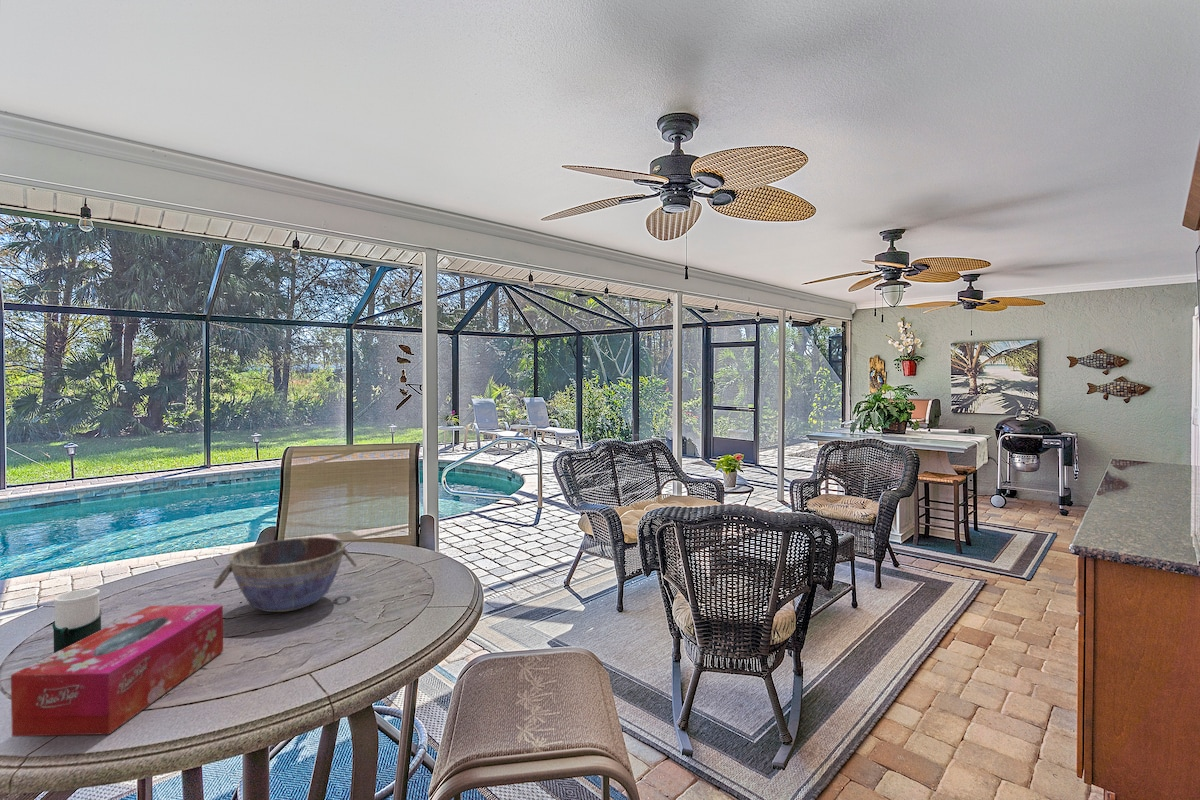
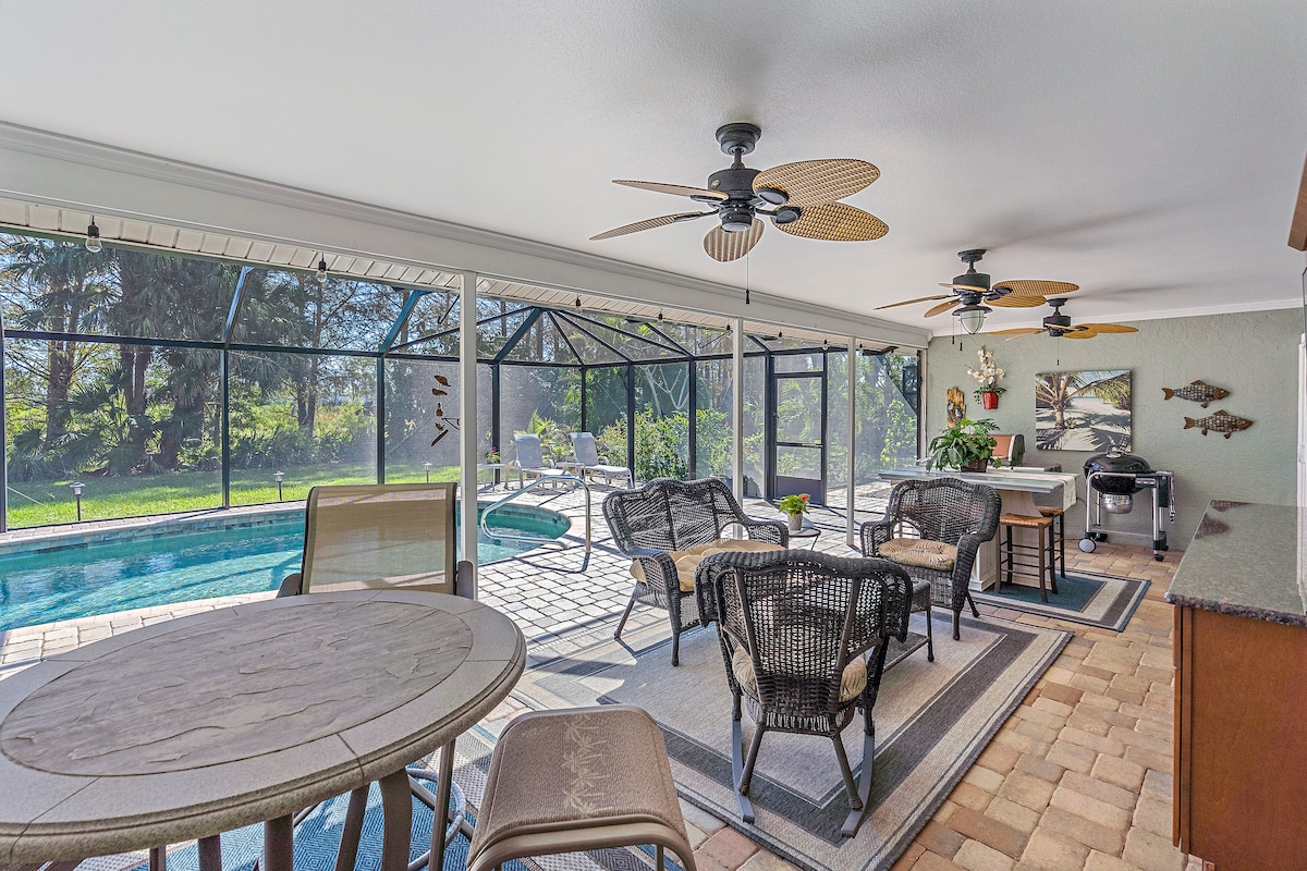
- tissue box (132, 661)
- bowl (289, 577)
- cup (74, 624)
